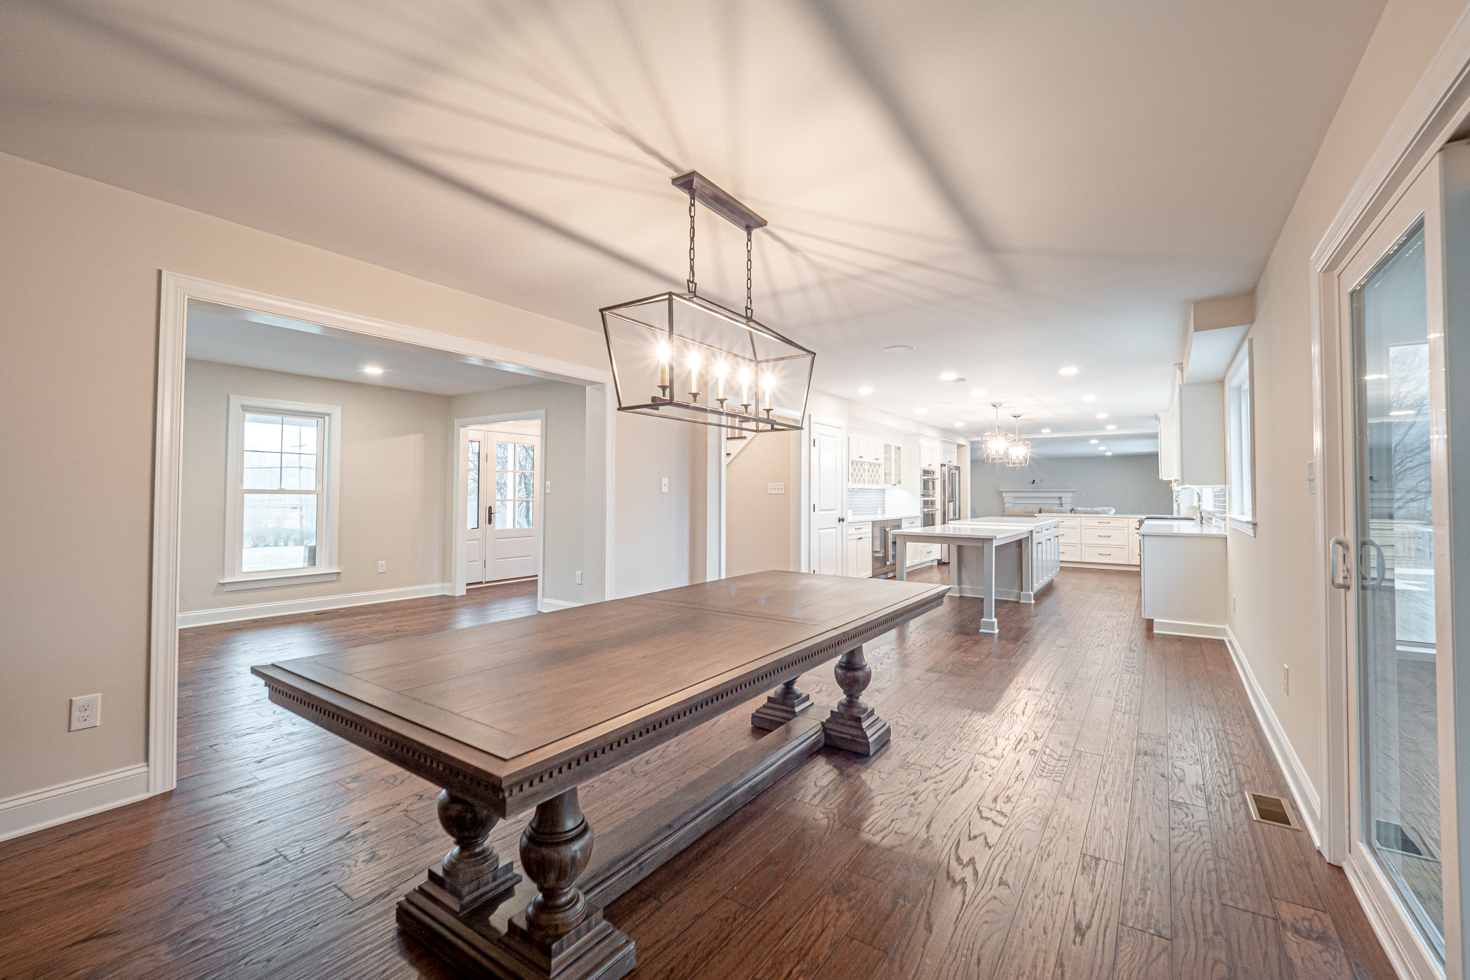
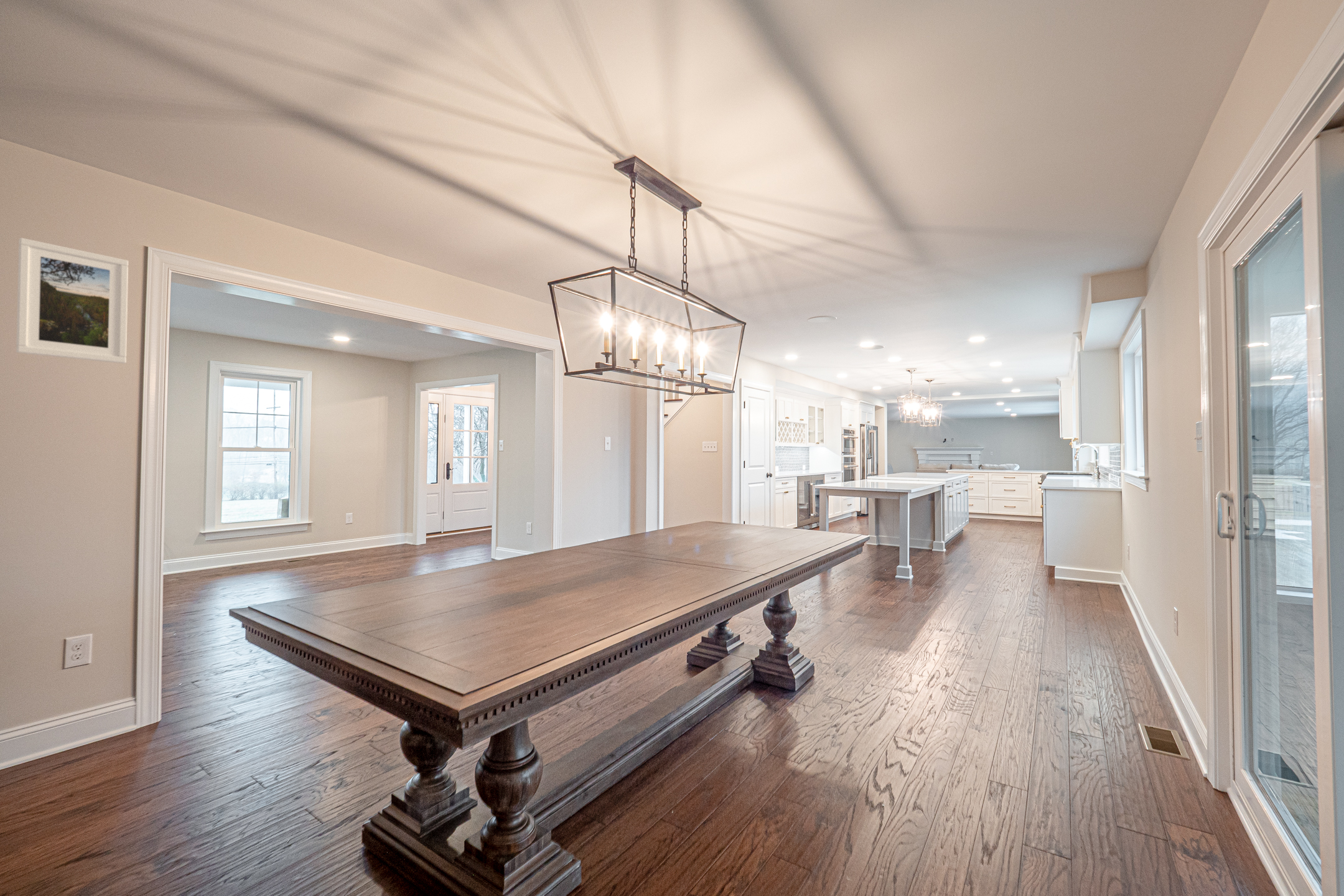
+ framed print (75, 304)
